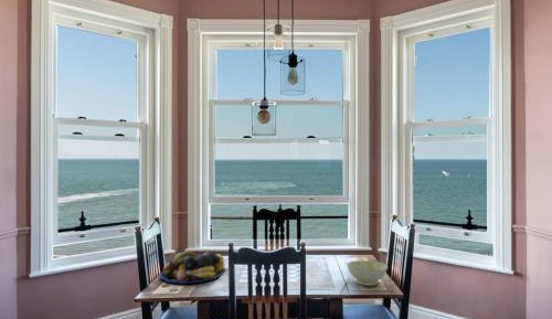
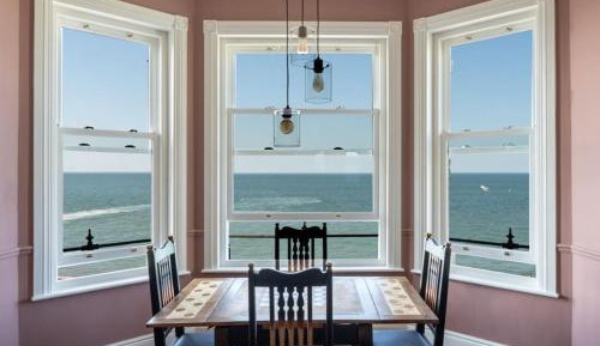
- fruit bowl (192, 262)
- bowl (367, 274)
